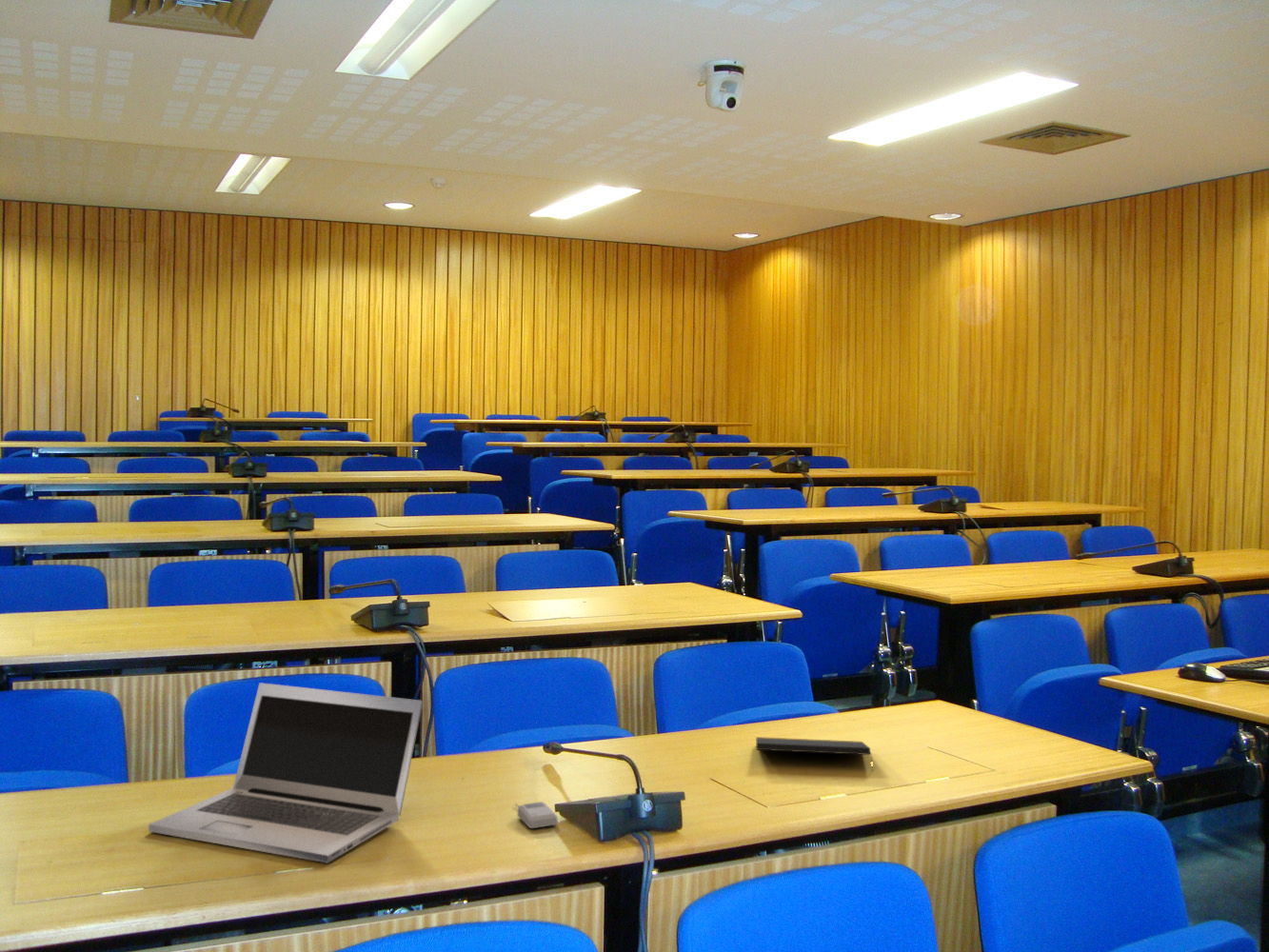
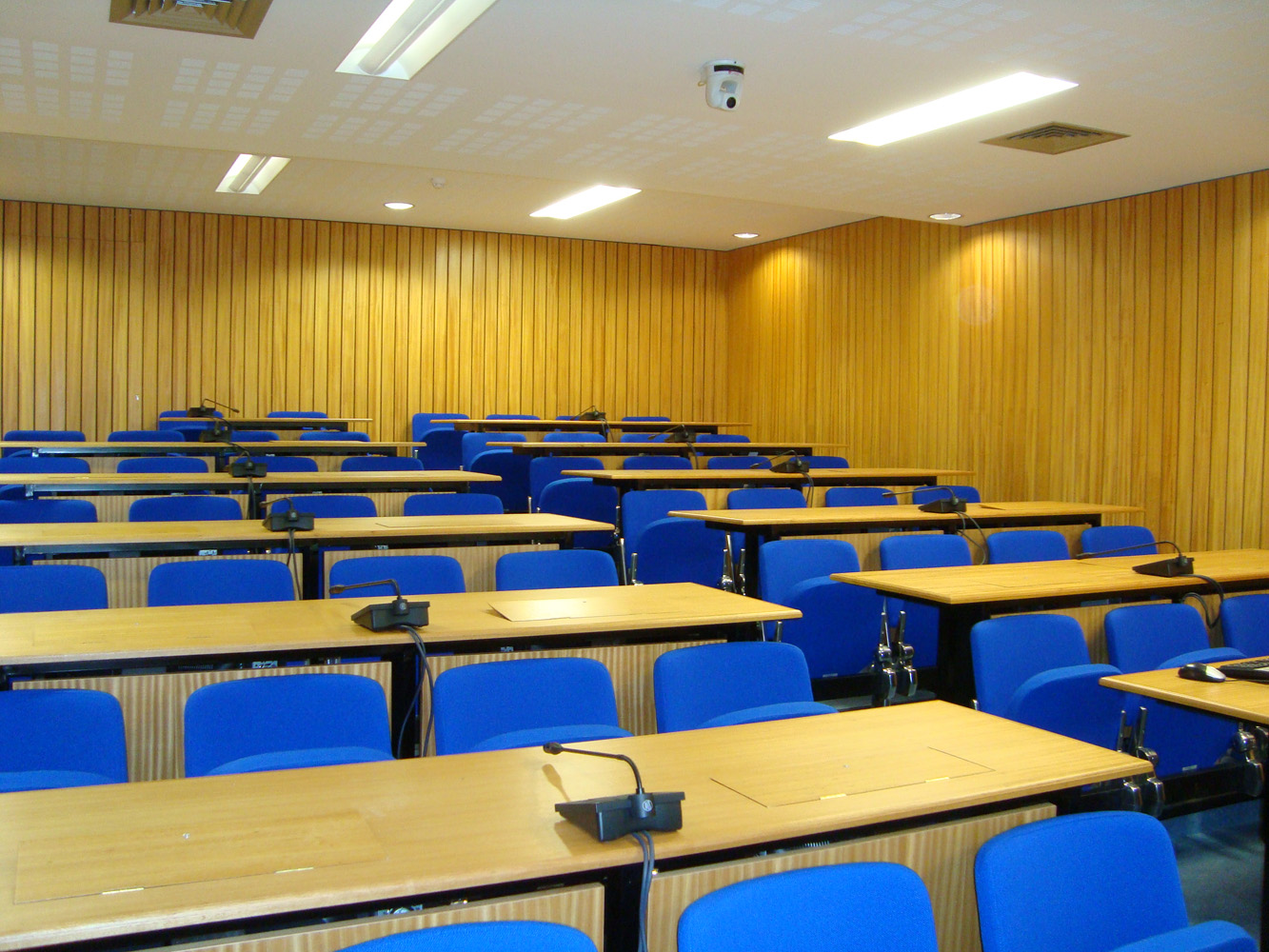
- computer mouse (531, 808)
- laptop (290, 764)
- notepad (810, 745)
